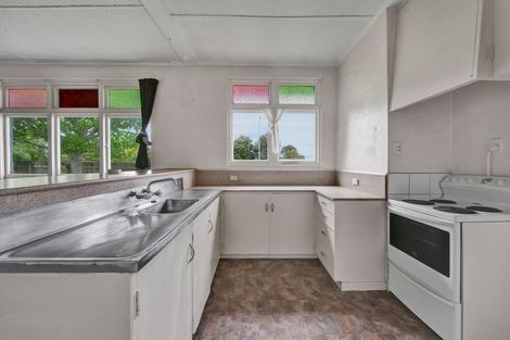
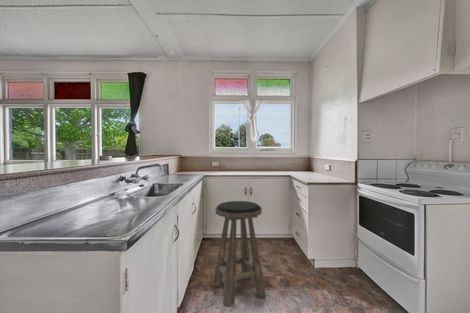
+ stool (235, 247)
